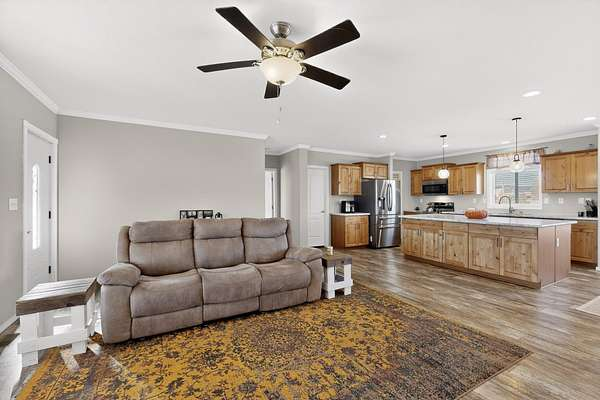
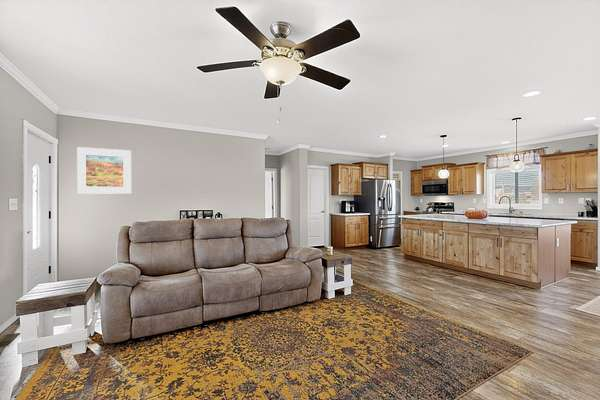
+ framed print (105, 171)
